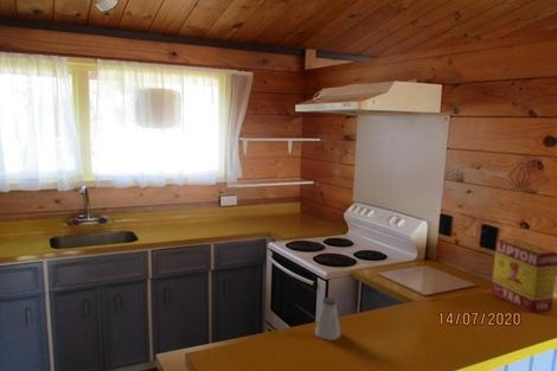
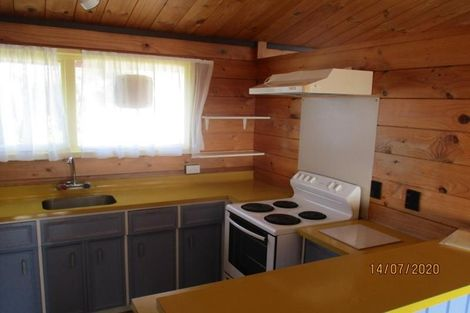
- saltshaker (328, 316)
- tea box (523, 274)
